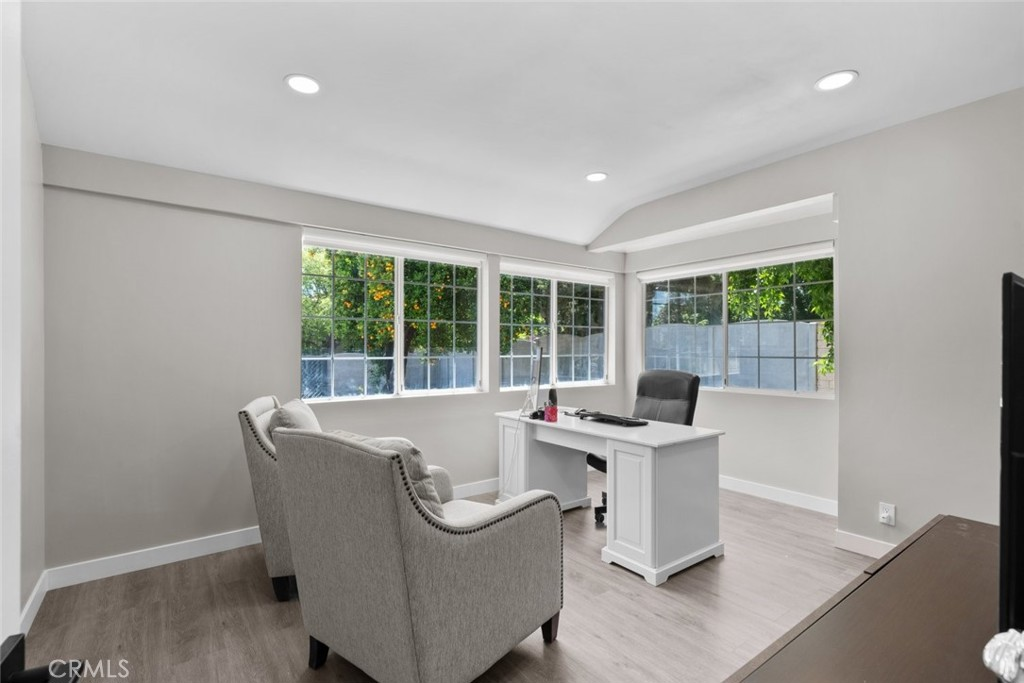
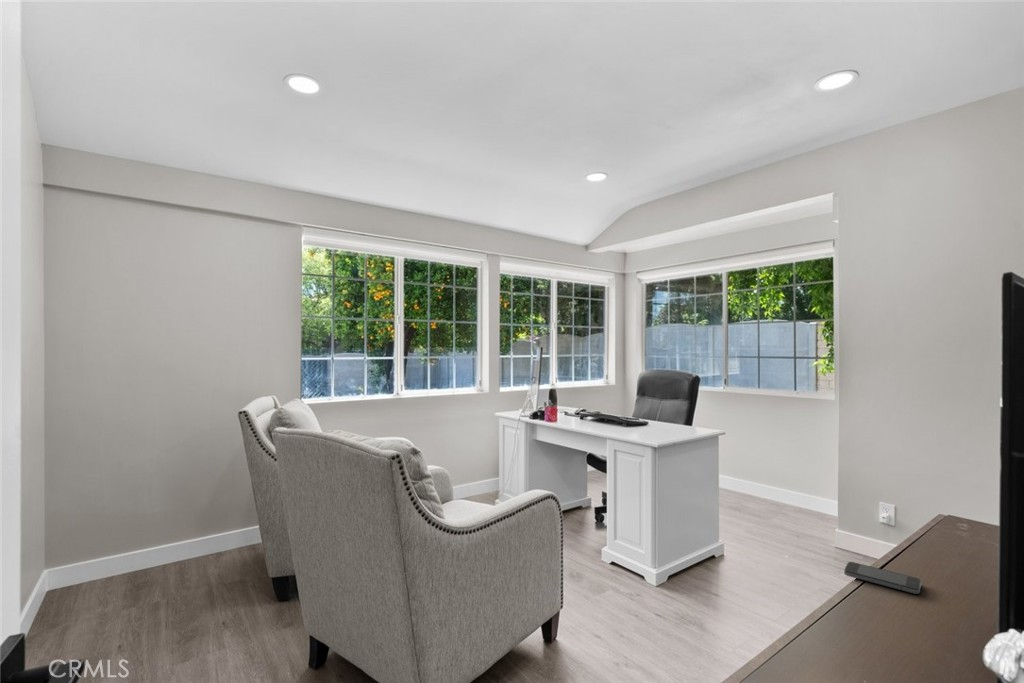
+ smartphone (881, 576)
